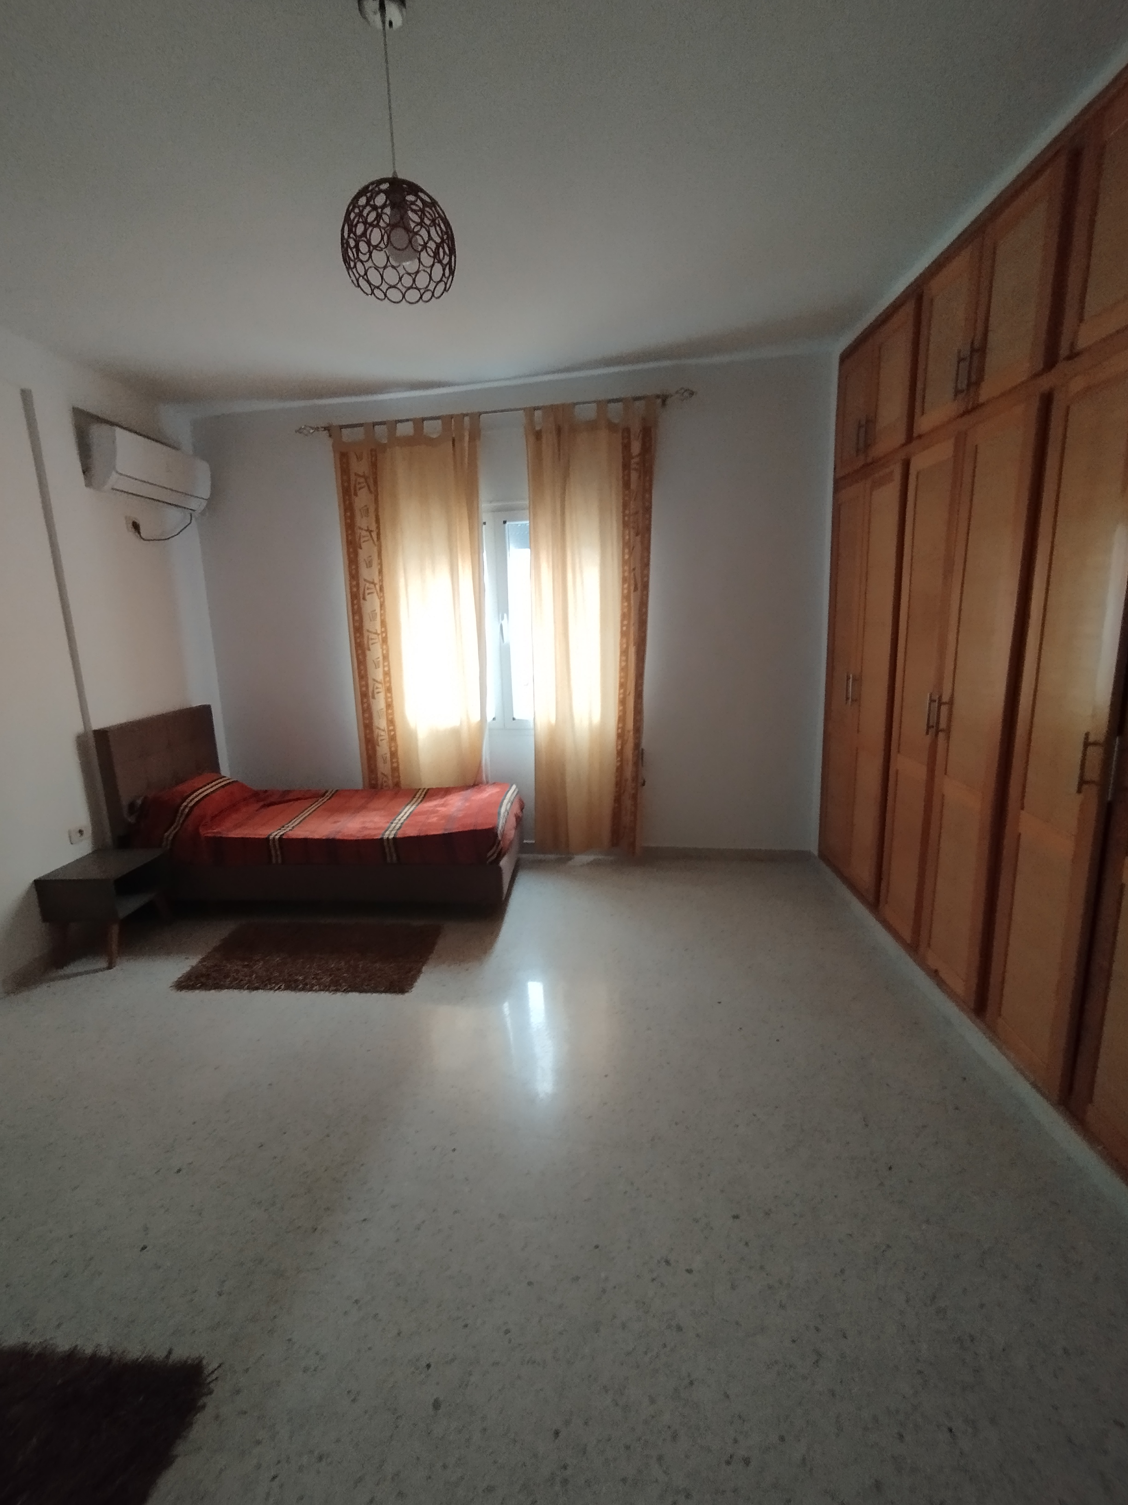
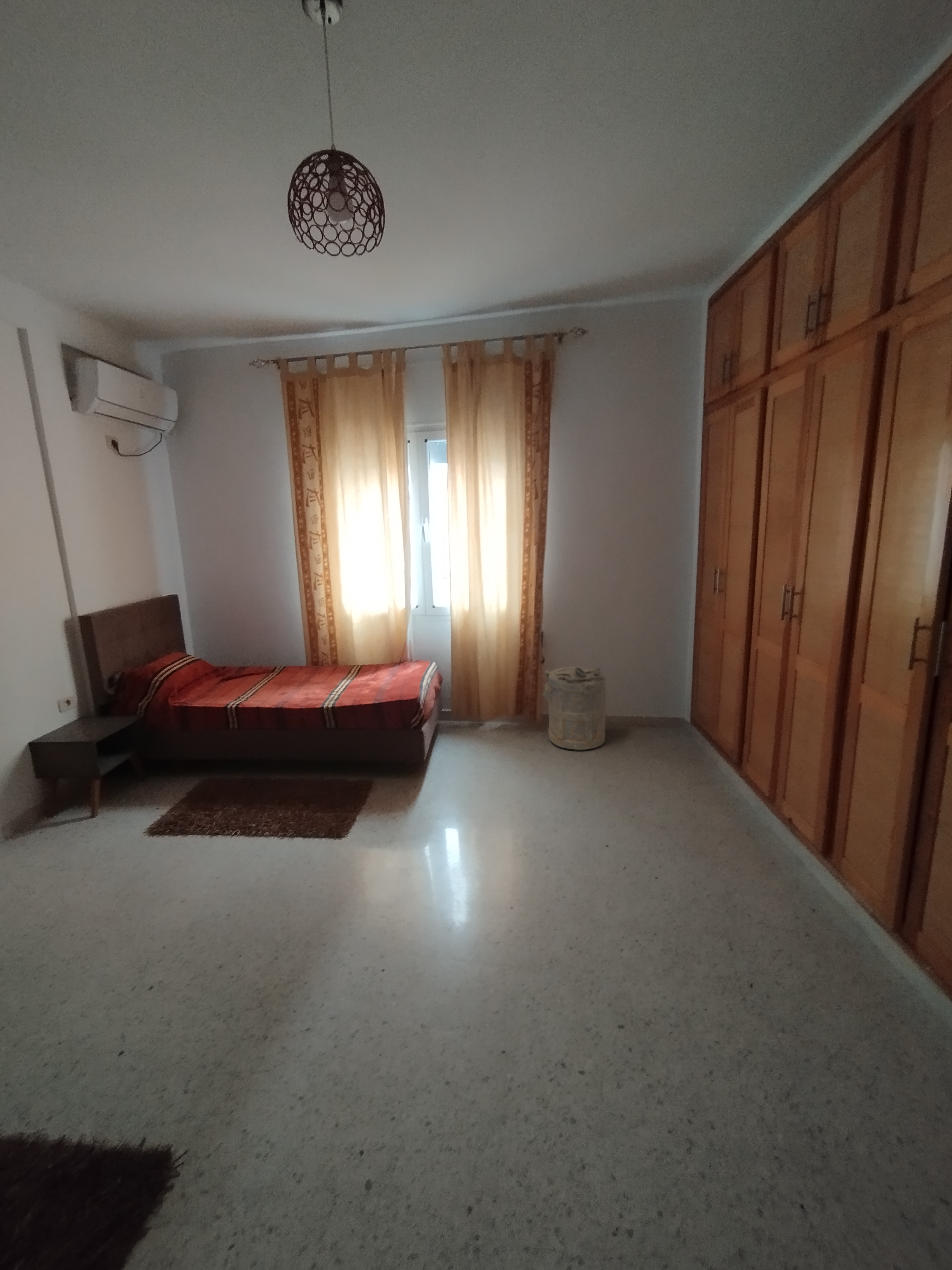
+ laundry hamper (574, 703)
